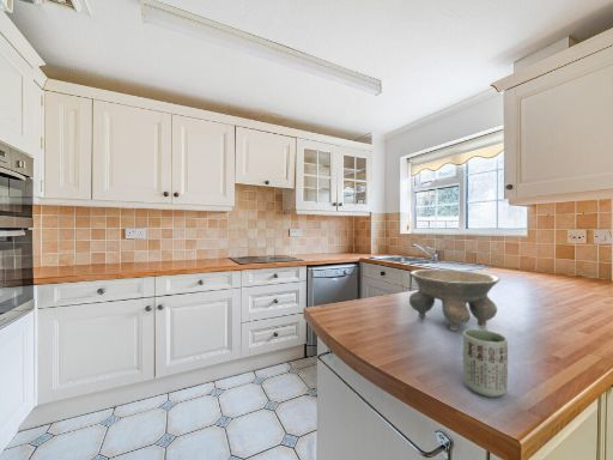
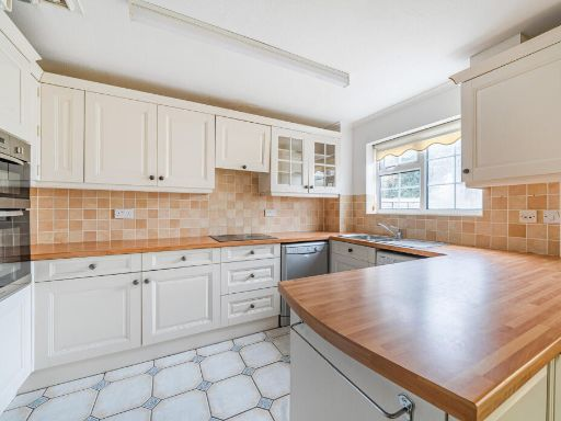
- cup (484, 362)
- bowl (451, 297)
